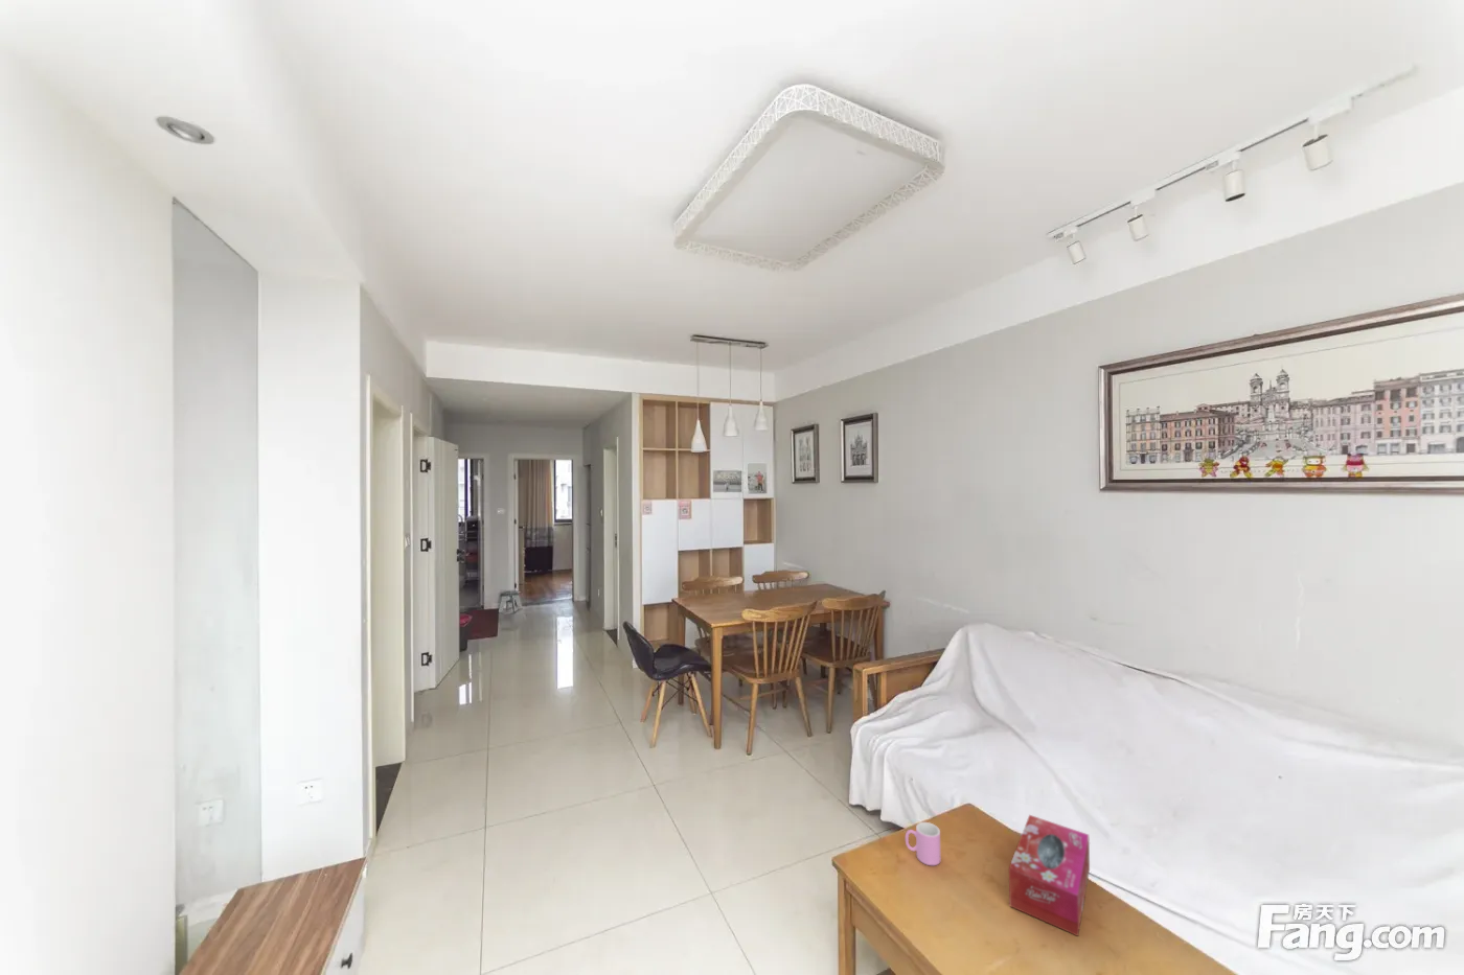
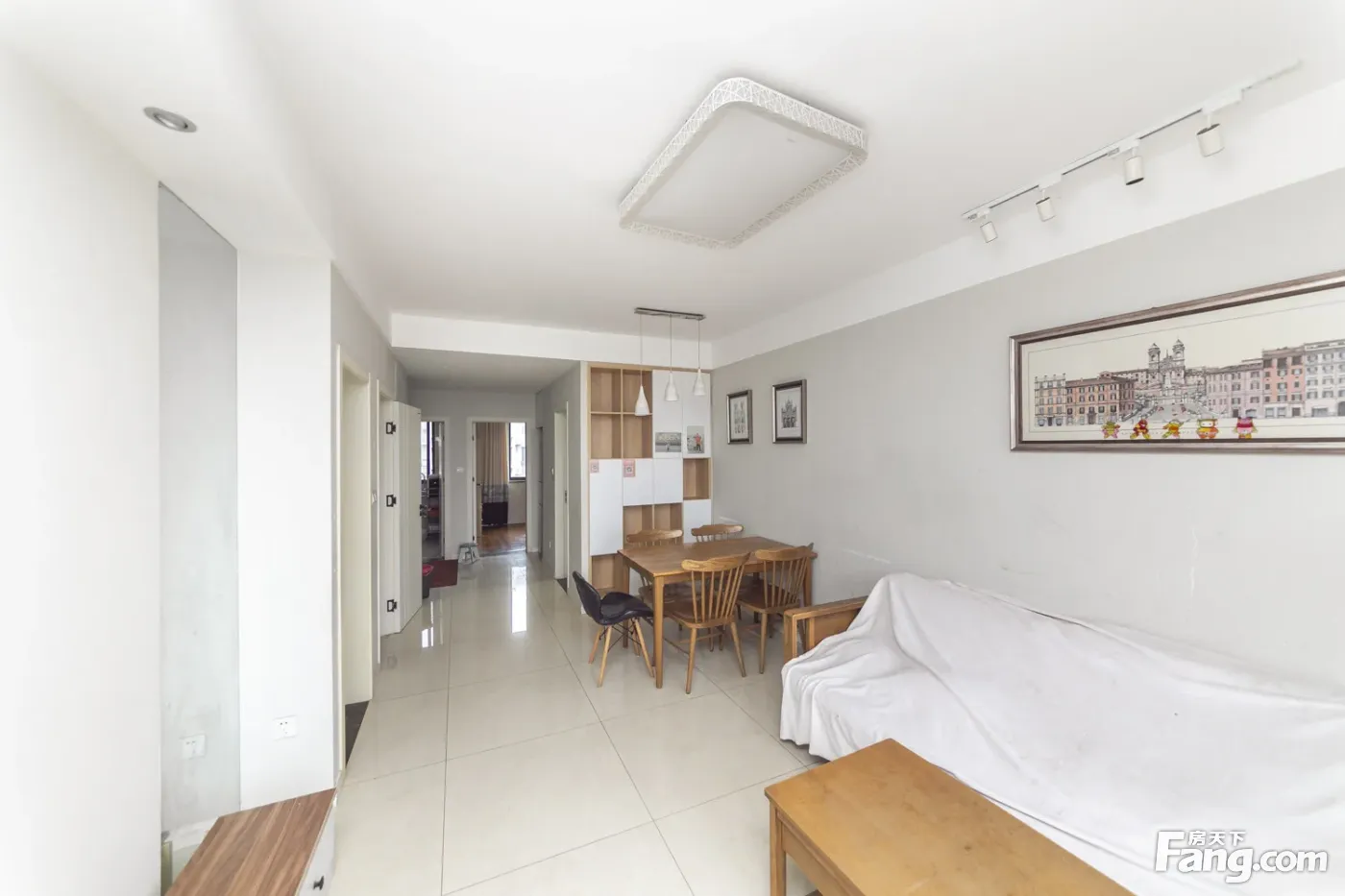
- cup (922, 842)
- tissue box (1051, 868)
